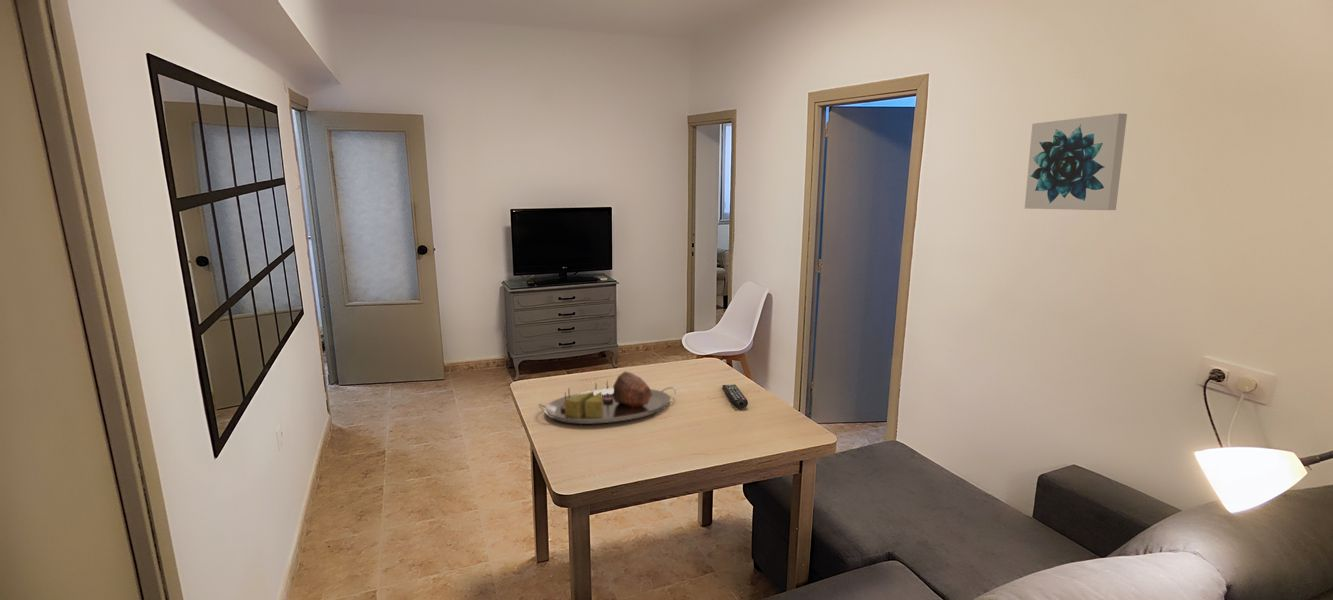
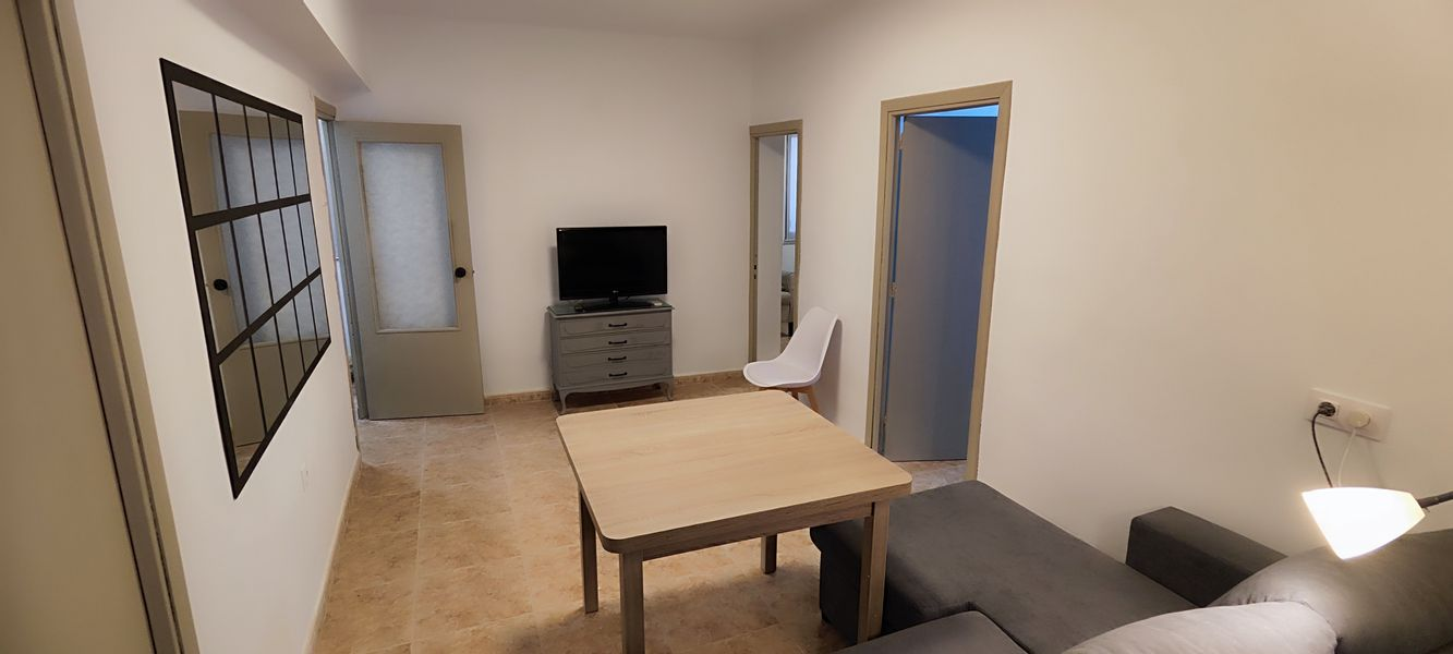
- wall art (1072, 164)
- remote control (734, 394)
- serving tray (609, 391)
